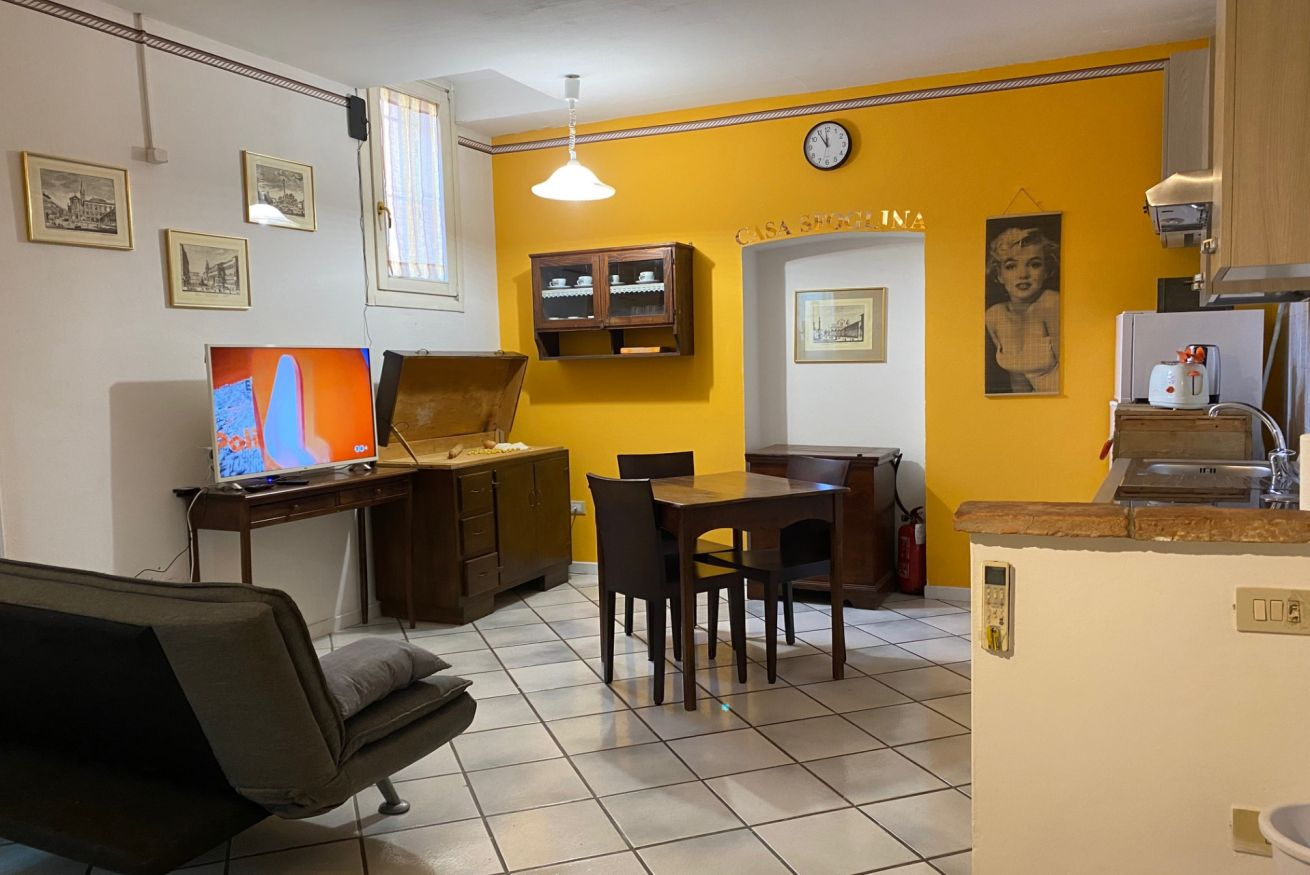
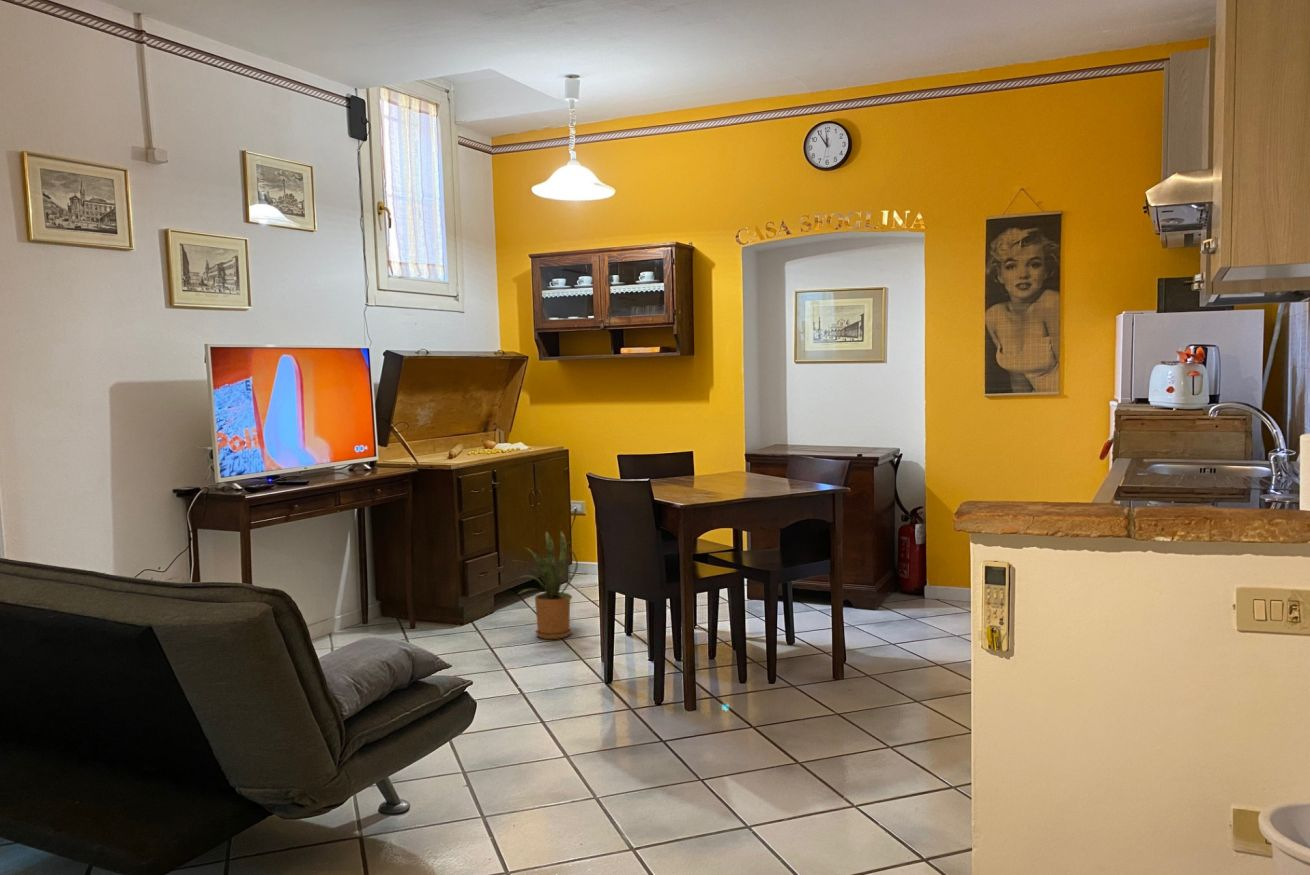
+ house plant (546, 585)
